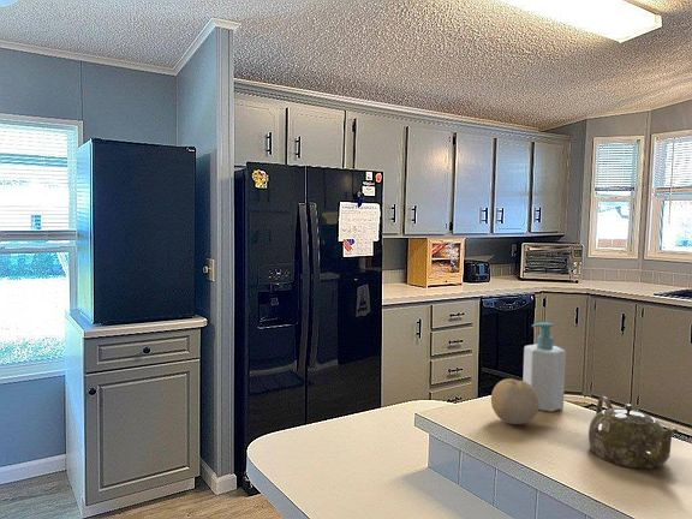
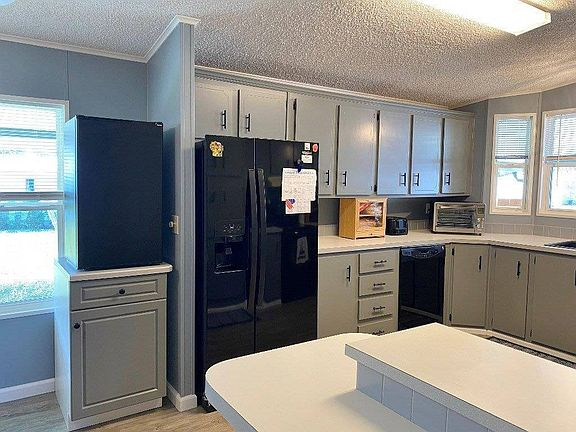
- soap bottle (543, 364)
- fruit (514, 401)
- teapot (631, 431)
